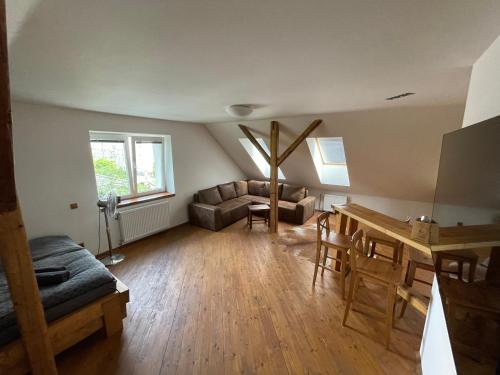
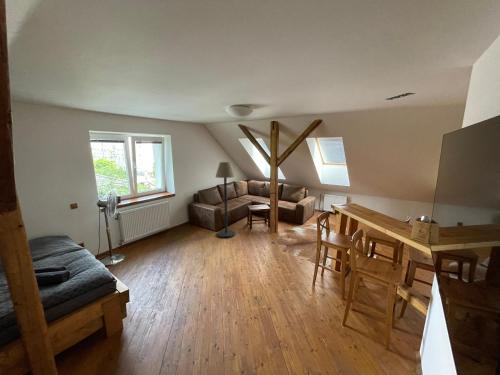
+ floor lamp (225, 198)
